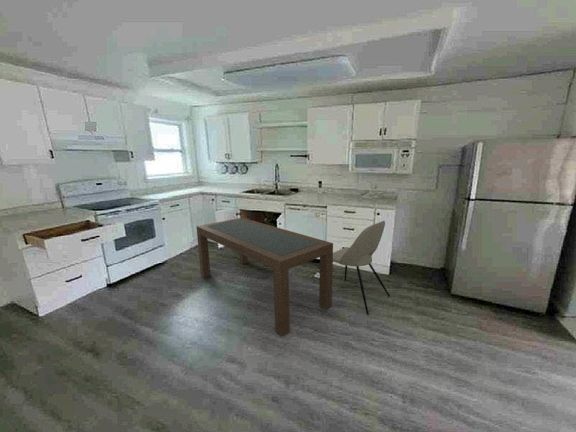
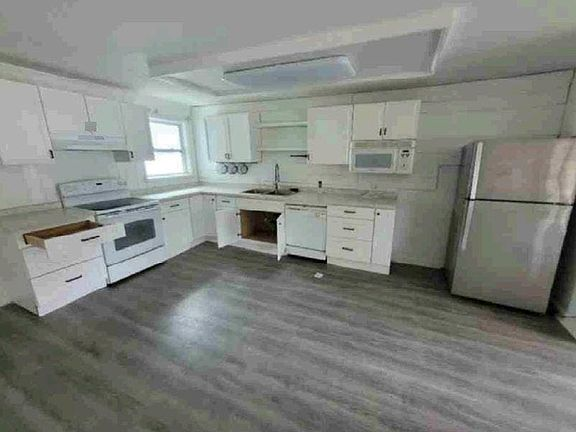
- dining chair (357, 258)
- dining table (257, 261)
